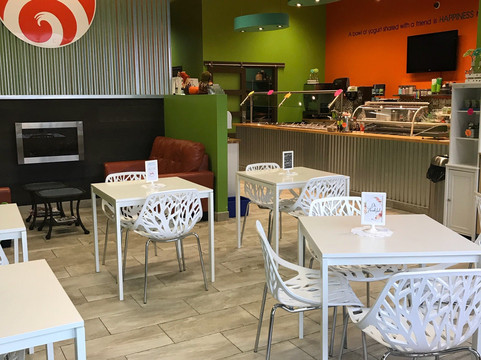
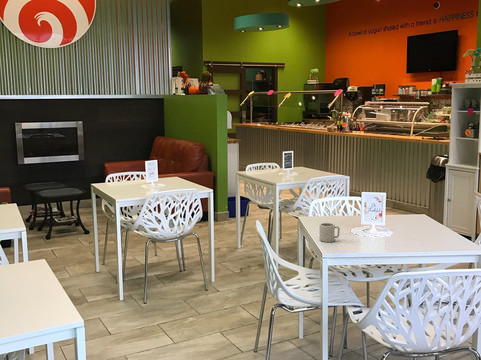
+ cup (329, 232)
